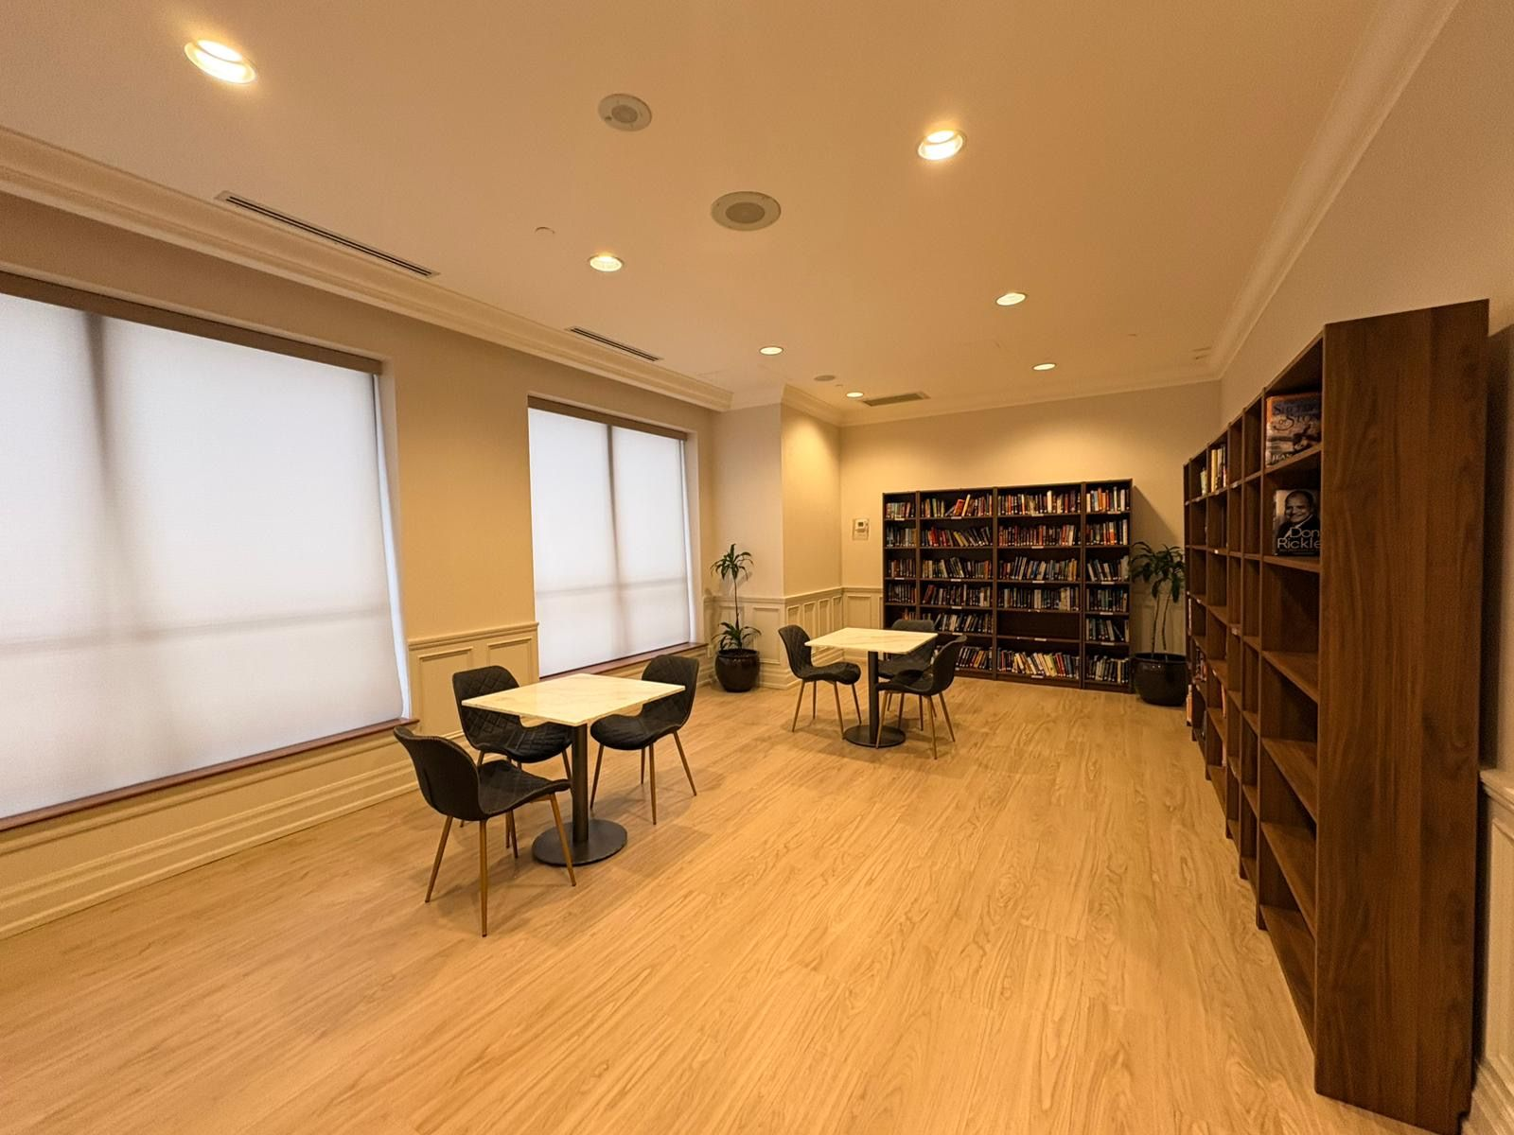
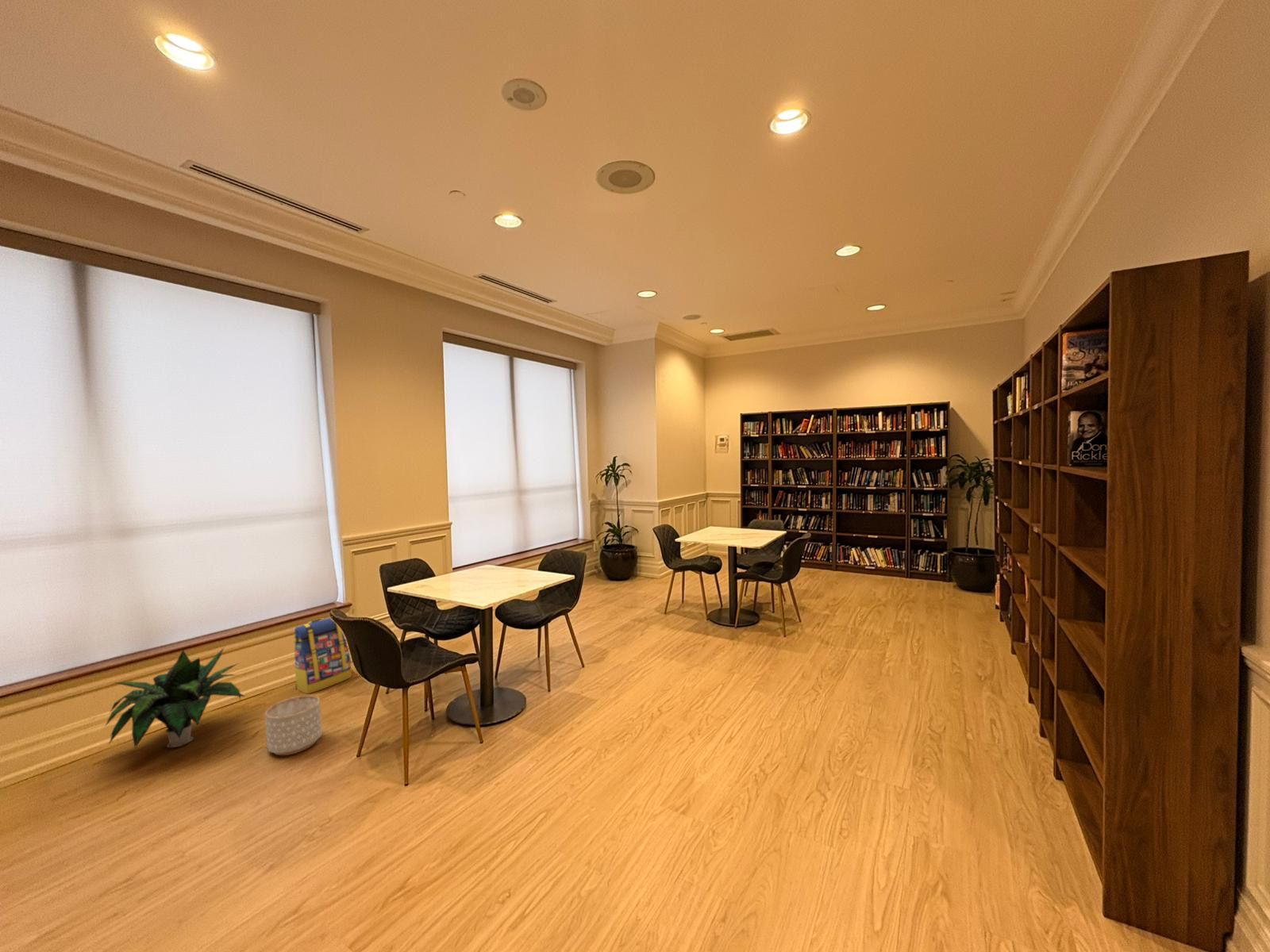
+ potted plant (183, 697)
+ backpack (321, 651)
+ planter (294, 725)
